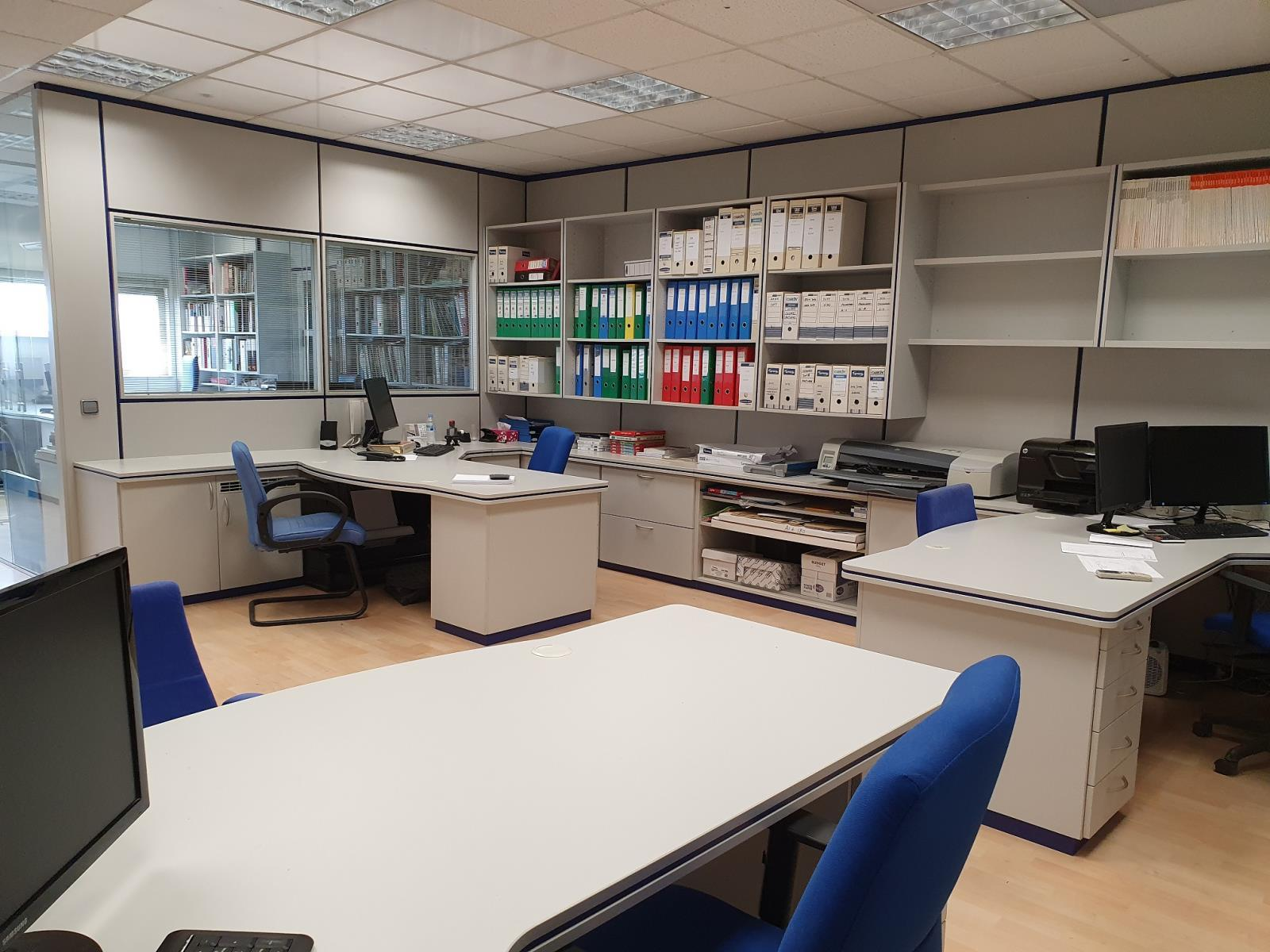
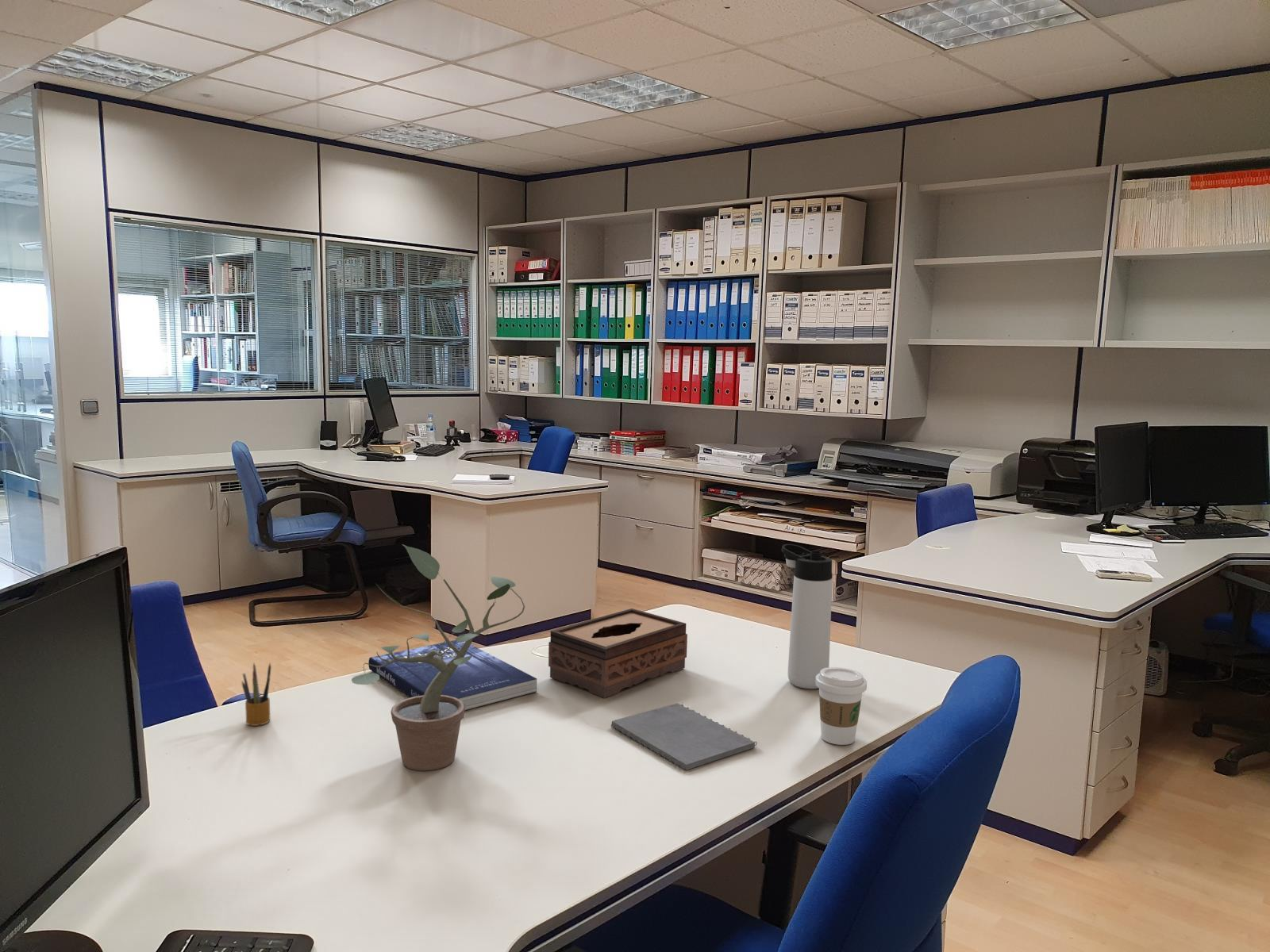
+ thermos bottle (803, 615)
+ book (452, 674)
+ tissue box (619, 650)
+ pencil box (259, 694)
+ notepad (681, 734)
+ coffee cup (839, 705)
+ potted plant (444, 655)
